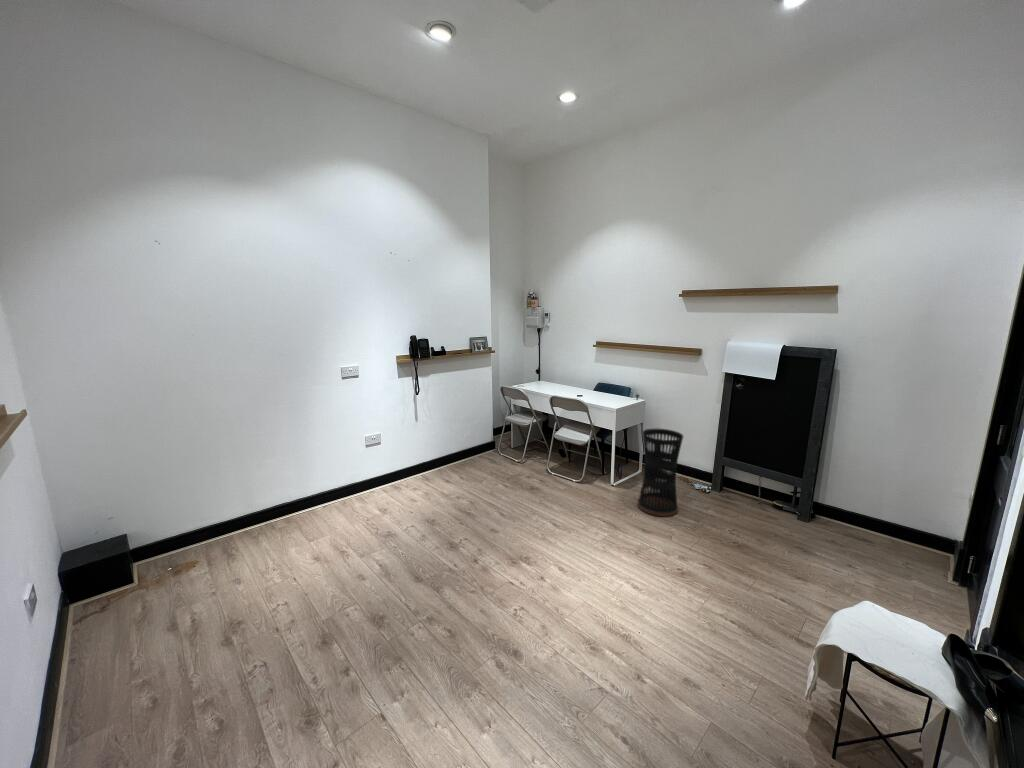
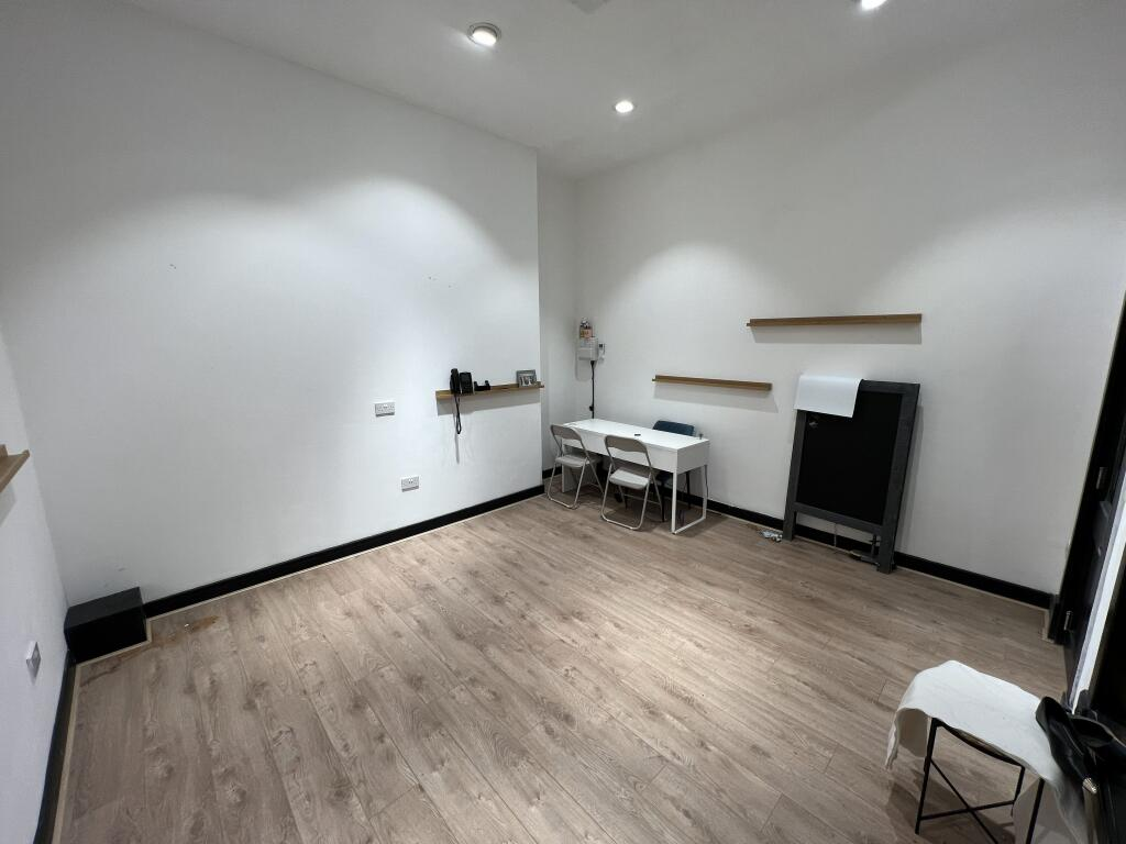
- umbrella stand (660, 471)
